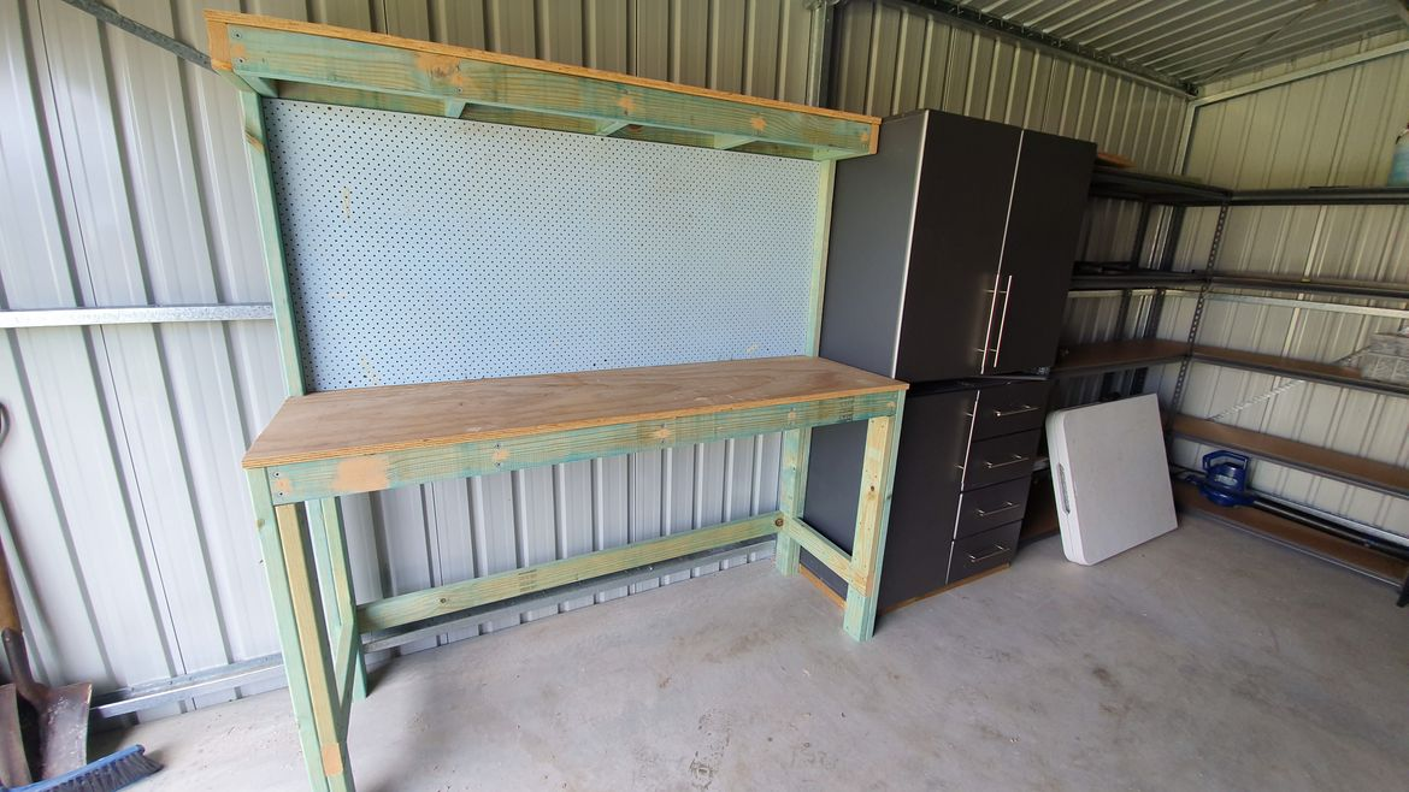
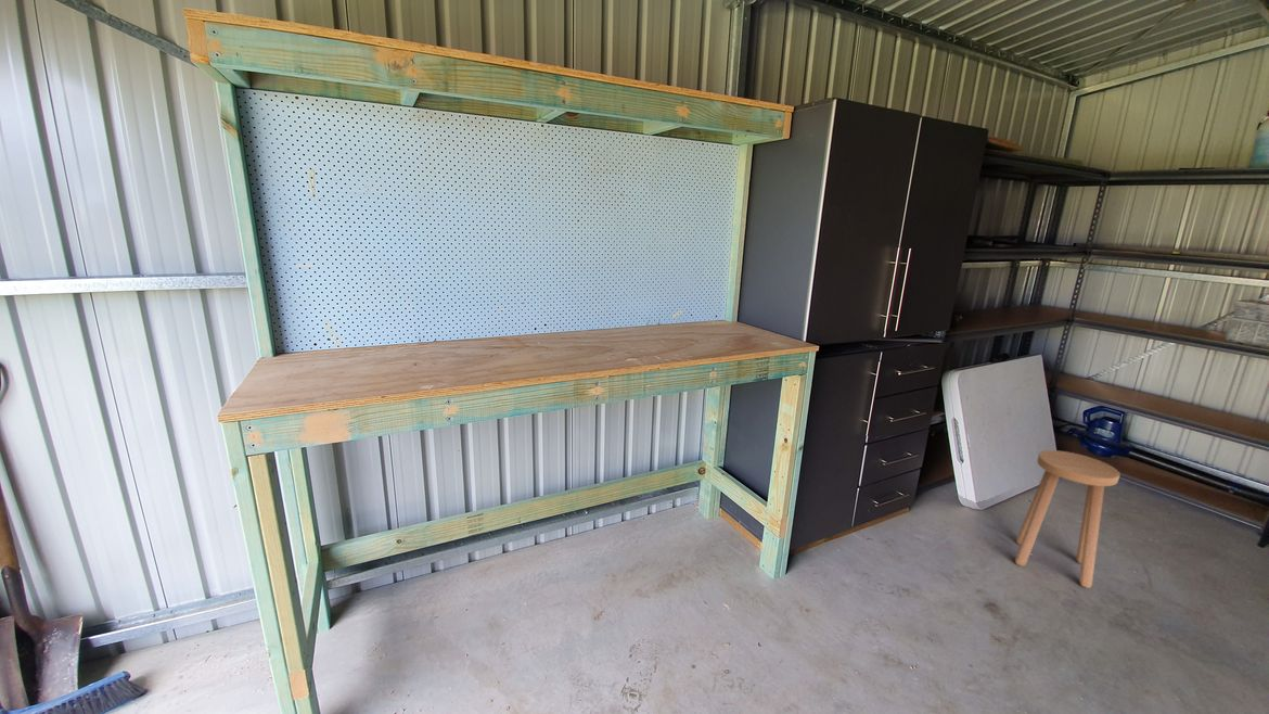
+ stool (1047, 508)
